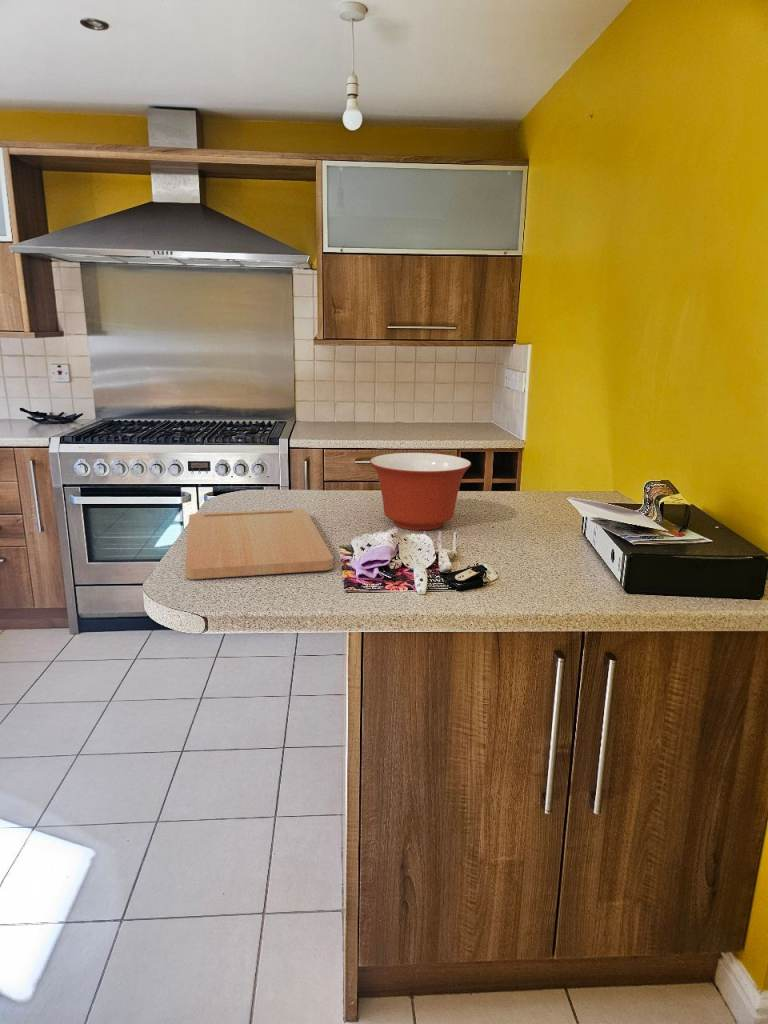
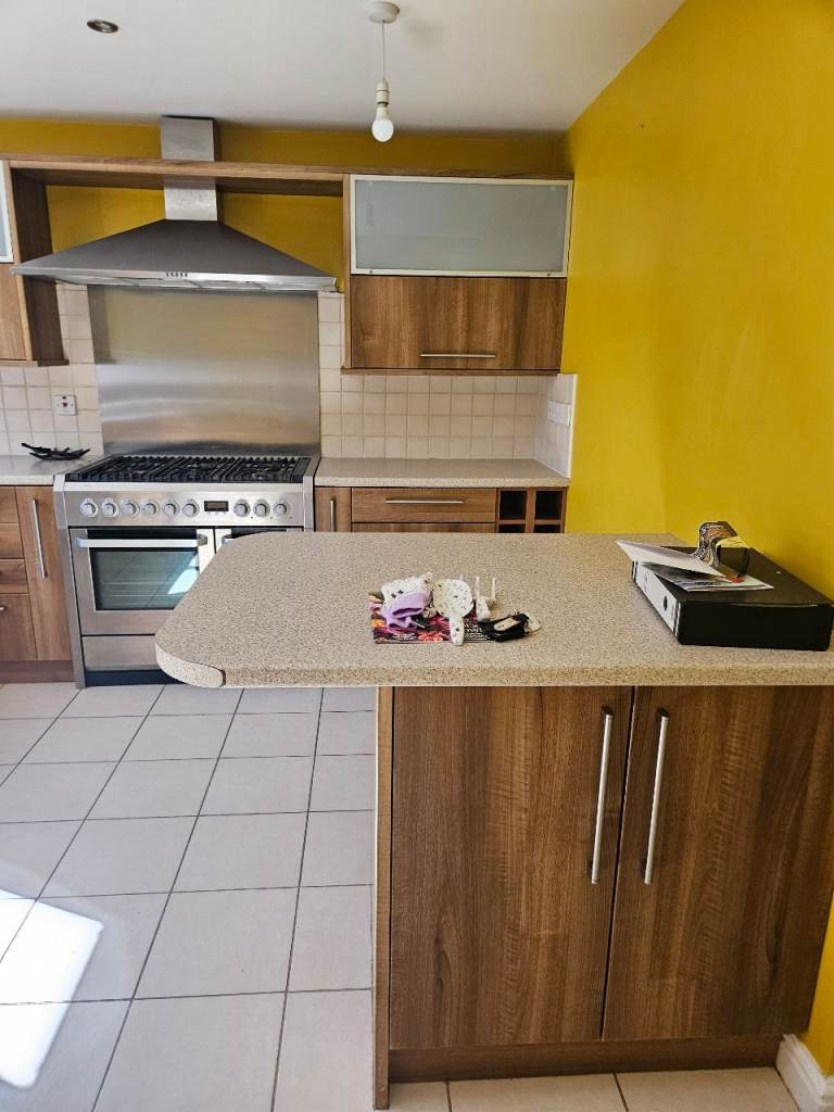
- cutting board (254, 538)
- mixing bowl (419, 492)
